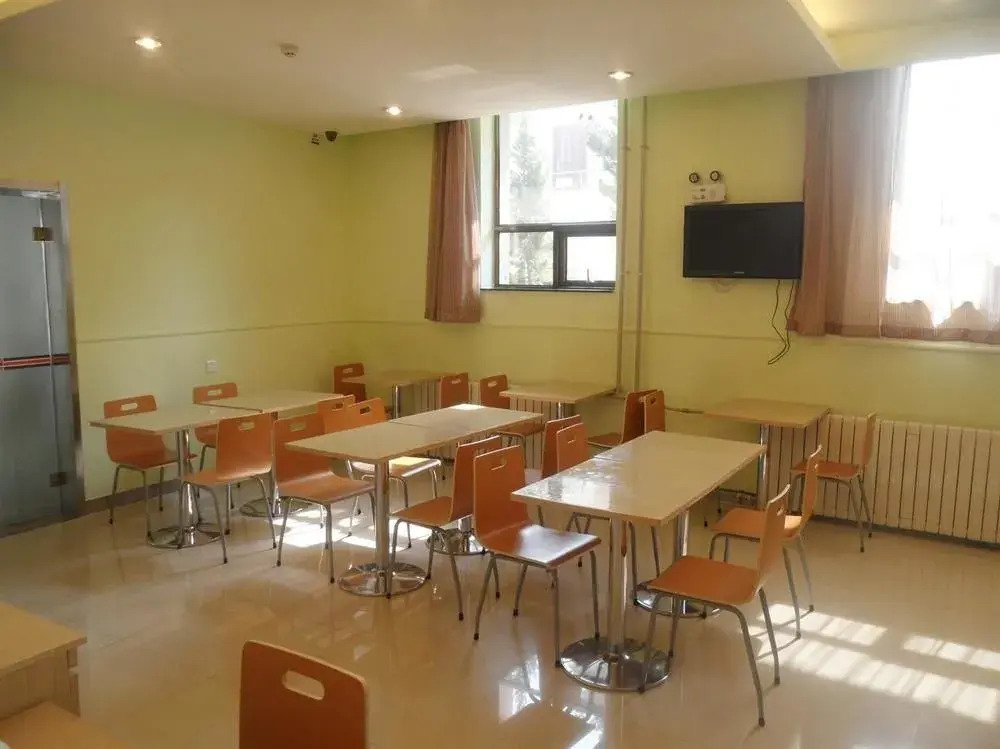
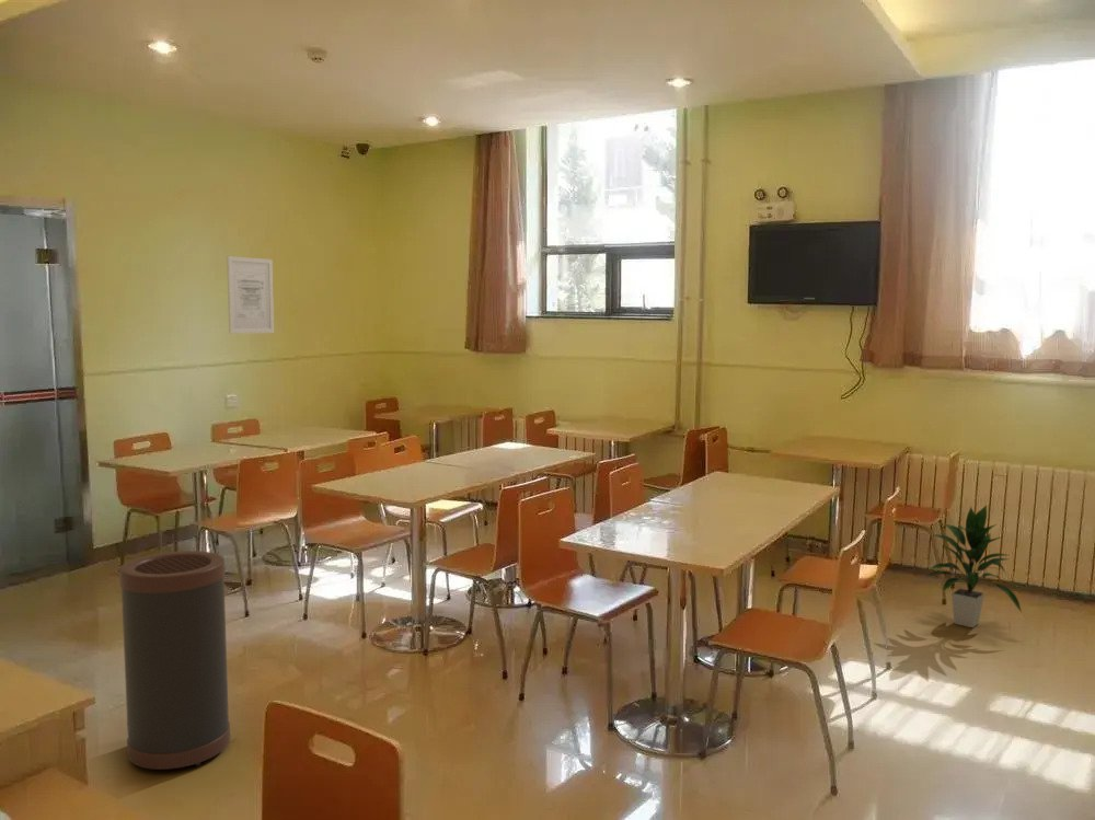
+ wall art (251, 296)
+ trash can (176, 657)
+ indoor plant (972, 566)
